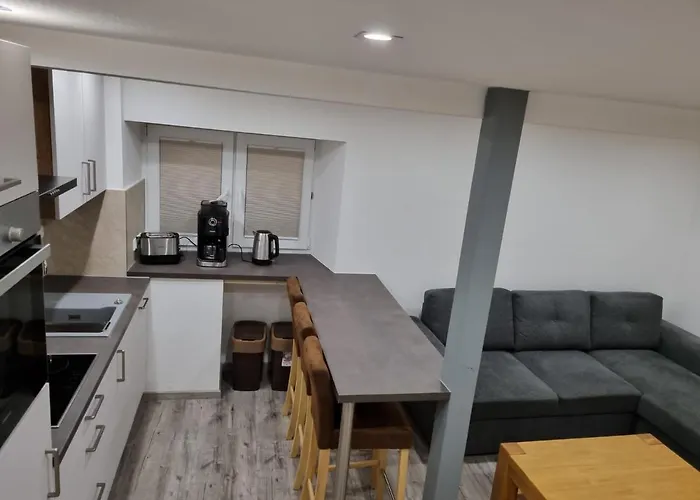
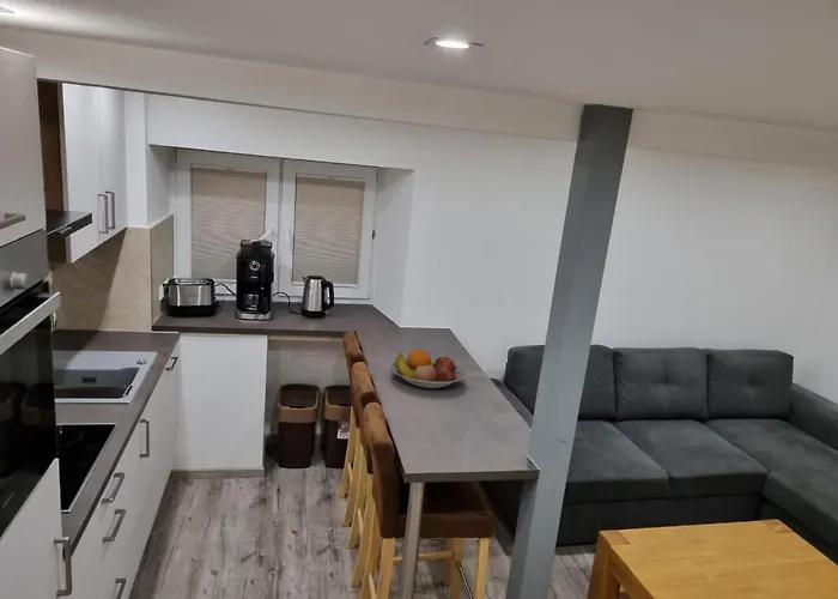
+ fruit bowl (429, 367)
